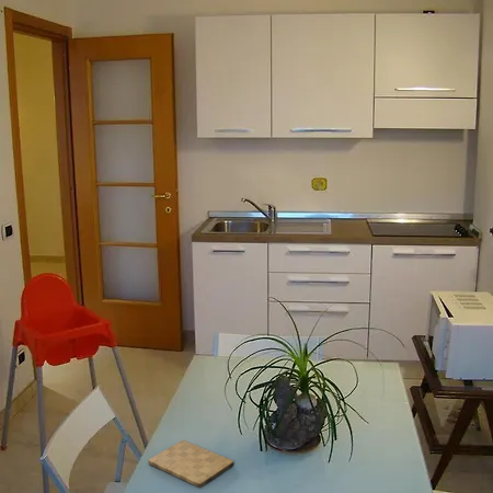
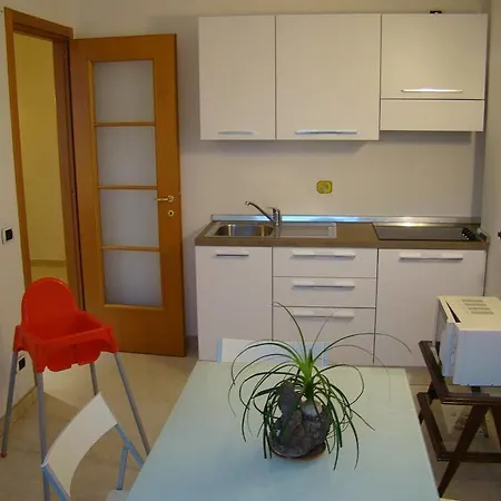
- cutting board (191, 461)
